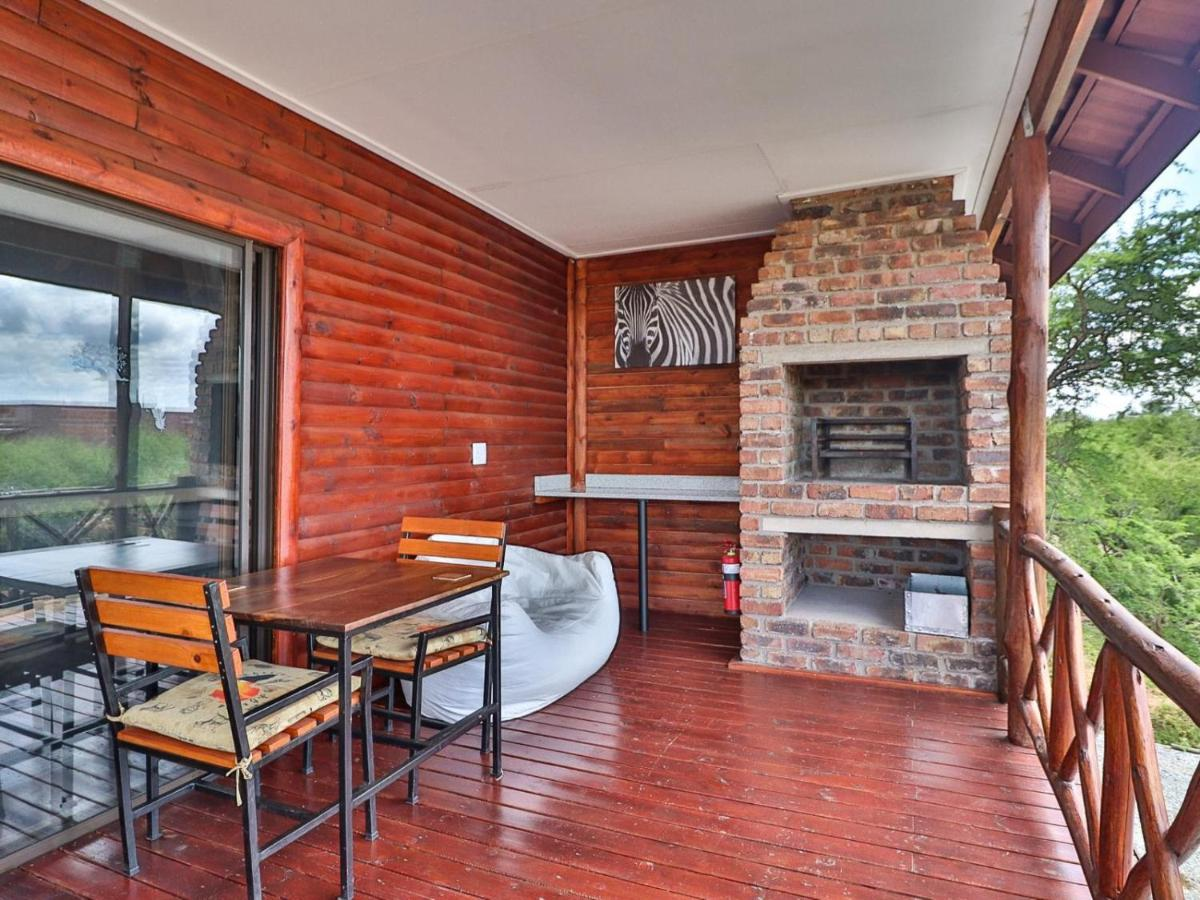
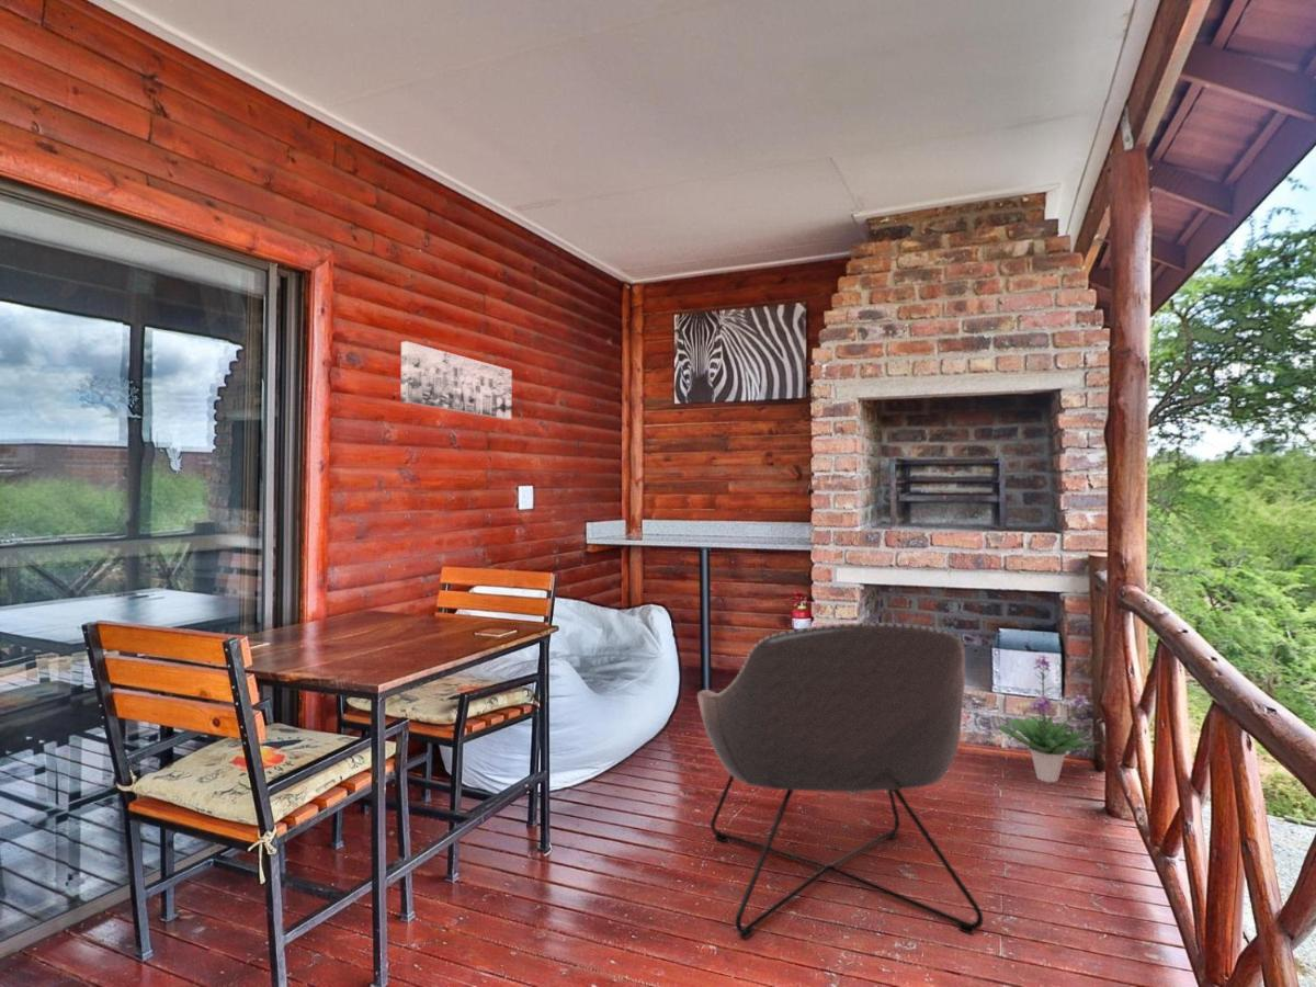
+ wall art (462, 384)
+ potted plant (1045, 717)
+ lounge chair (828, 740)
